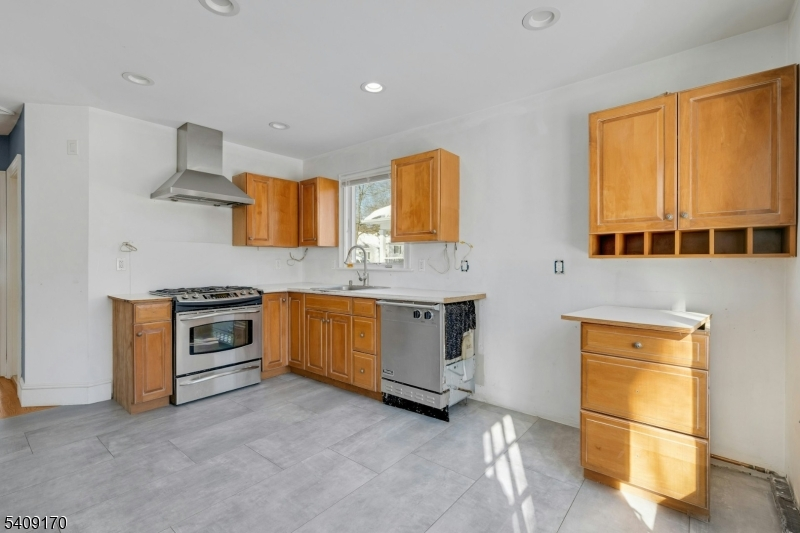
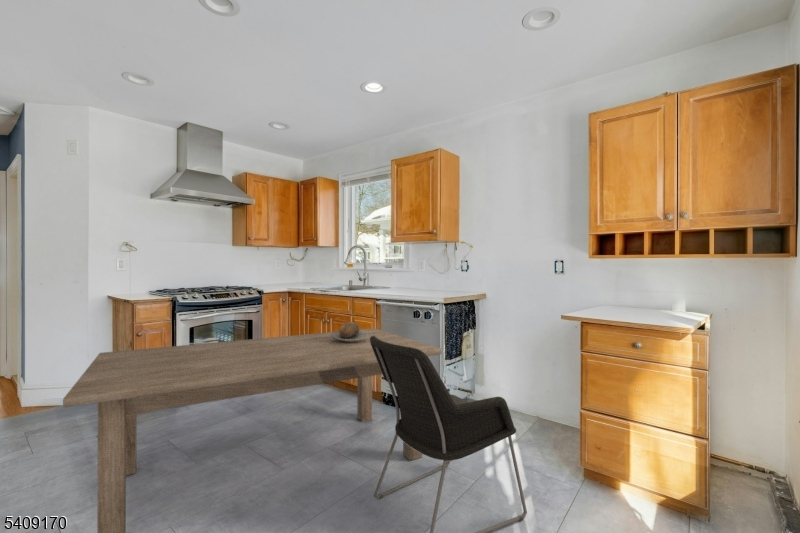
+ bread (349, 331)
+ chair (437, 422)
+ dining table (273, 391)
